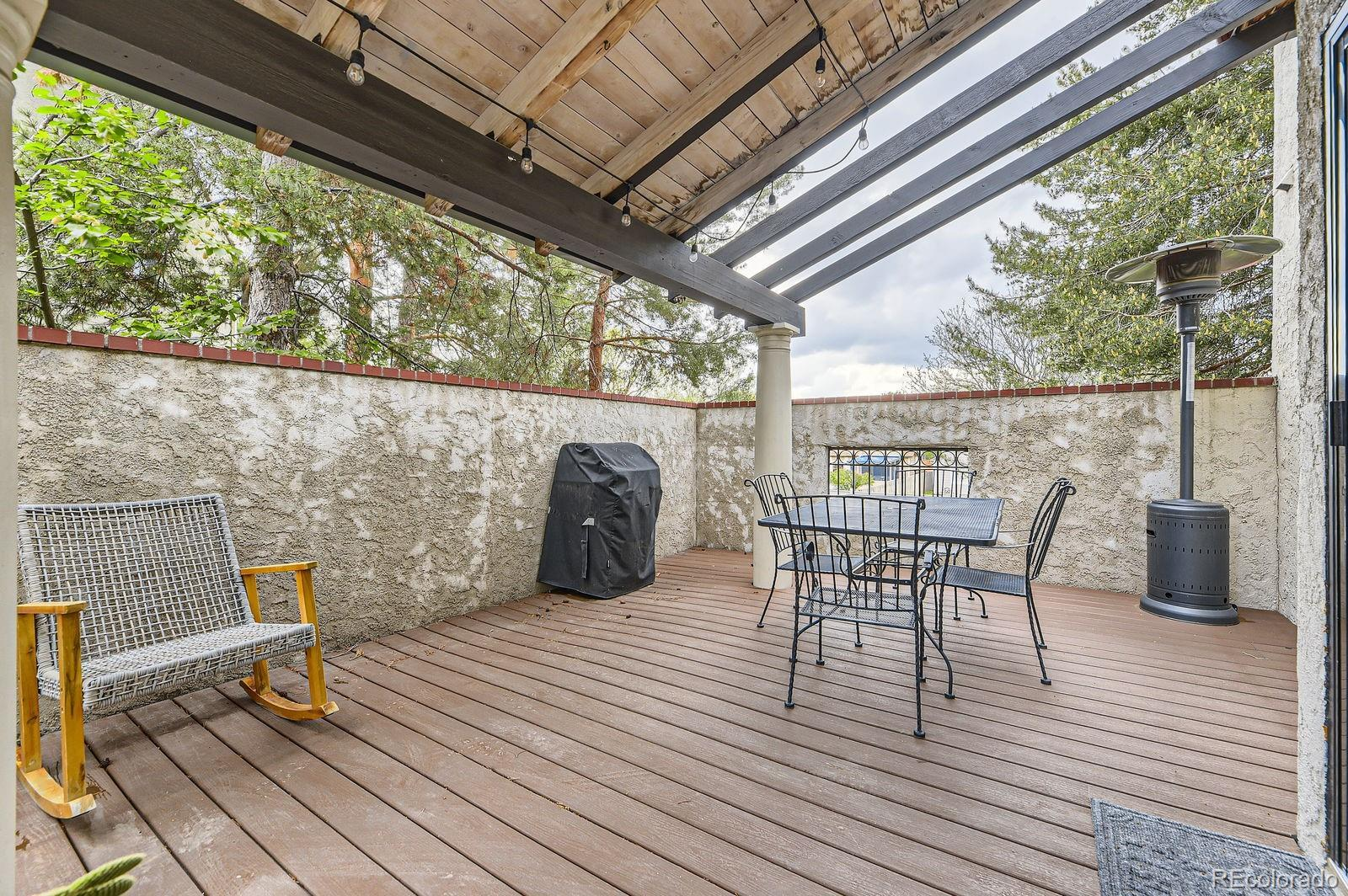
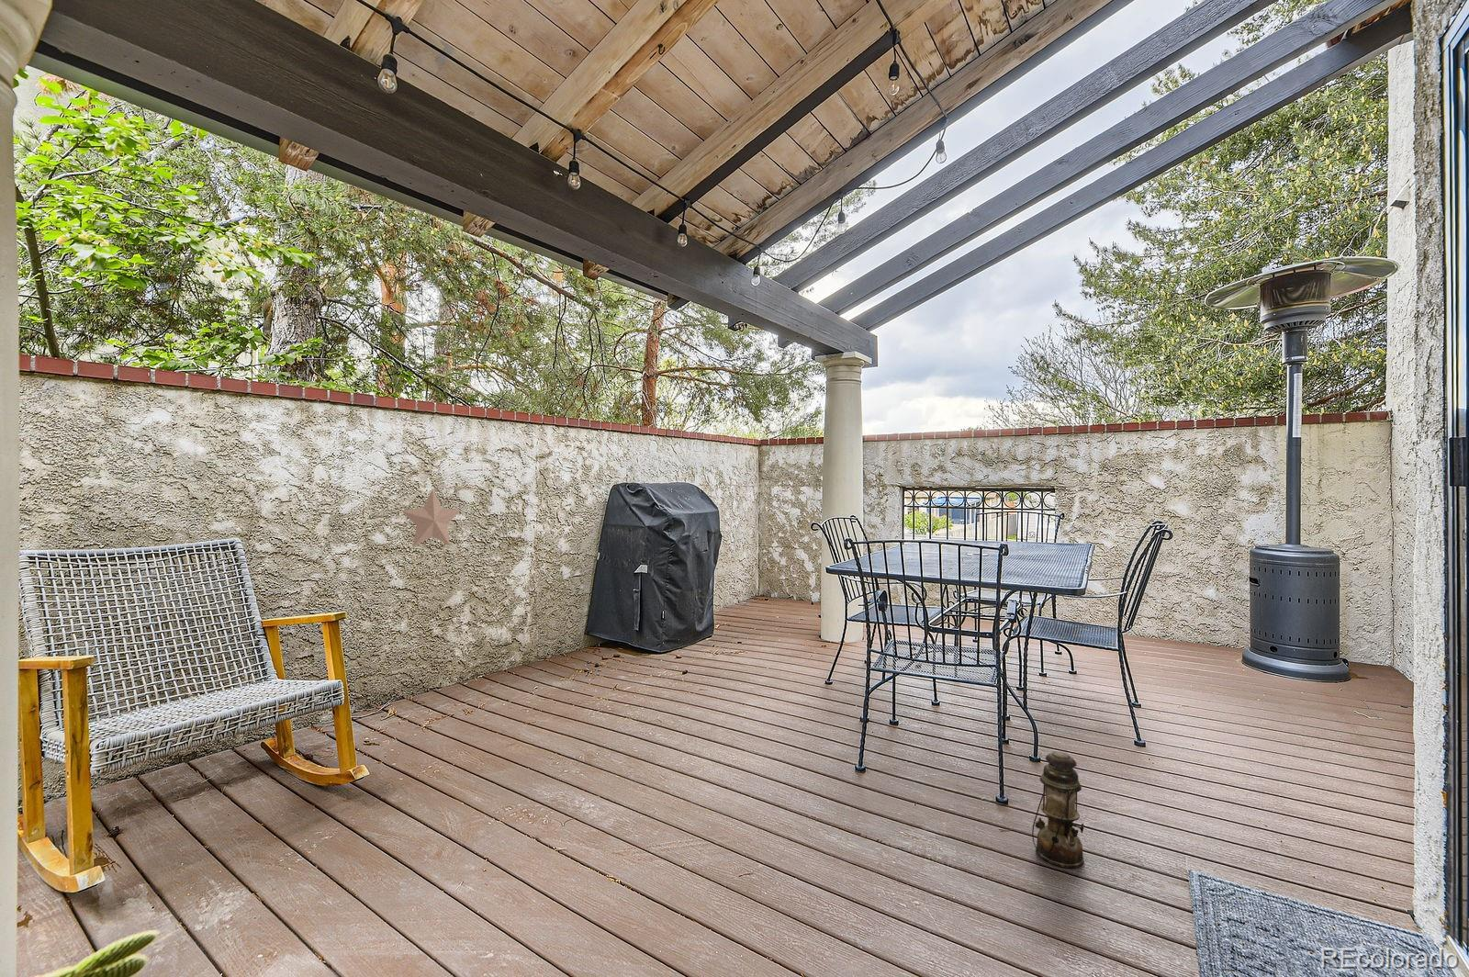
+ decorative star (432, 517)
+ lantern (1059, 805)
